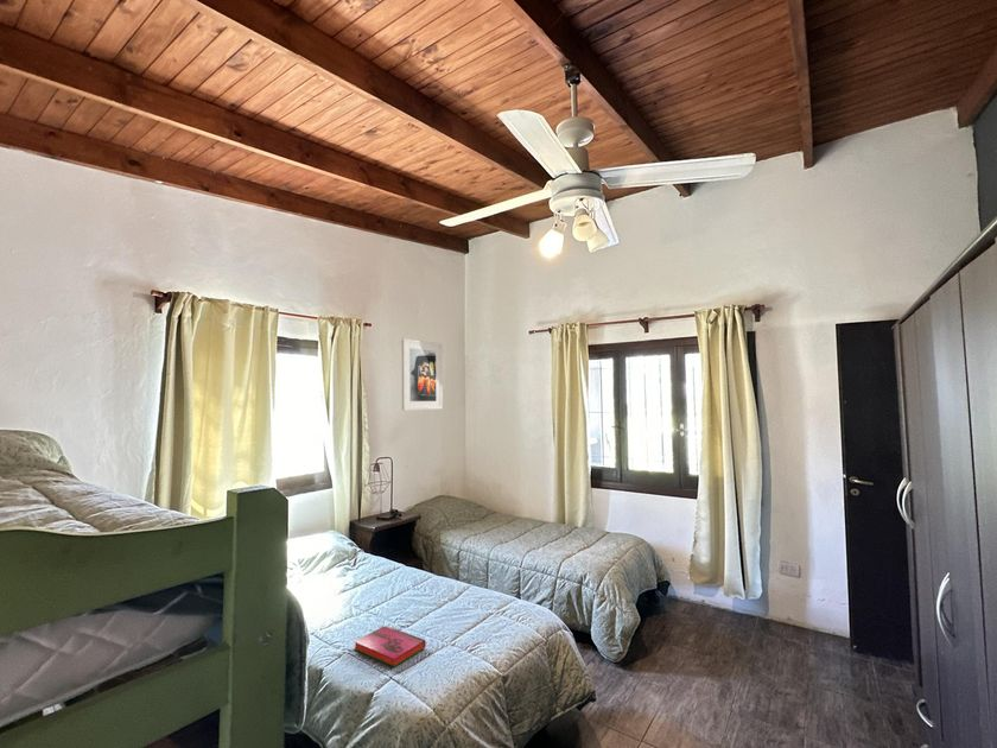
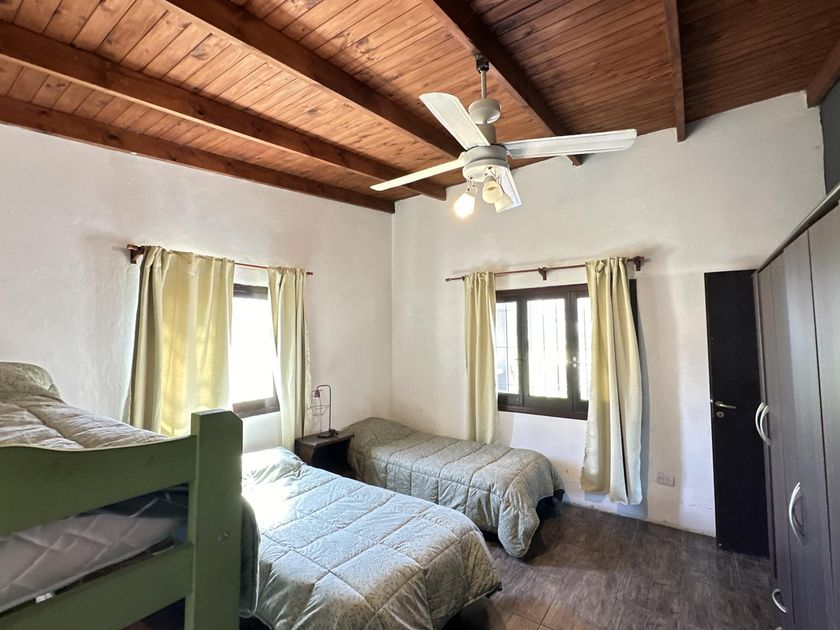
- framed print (423, 375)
- hardback book (389, 644)
